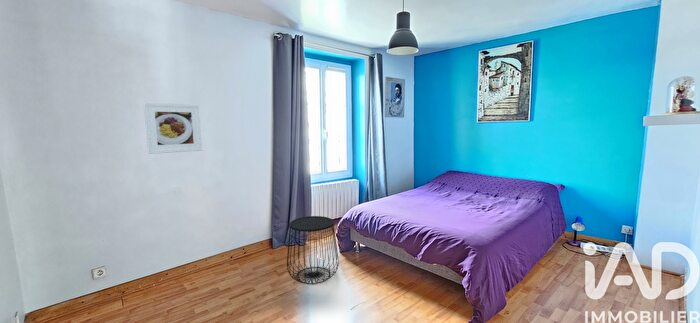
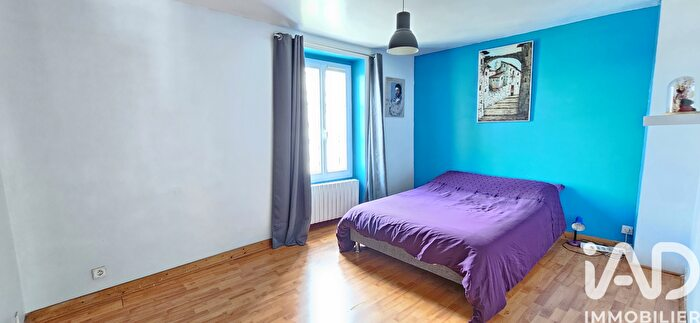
- side table (314, 249)
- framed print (174, 128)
